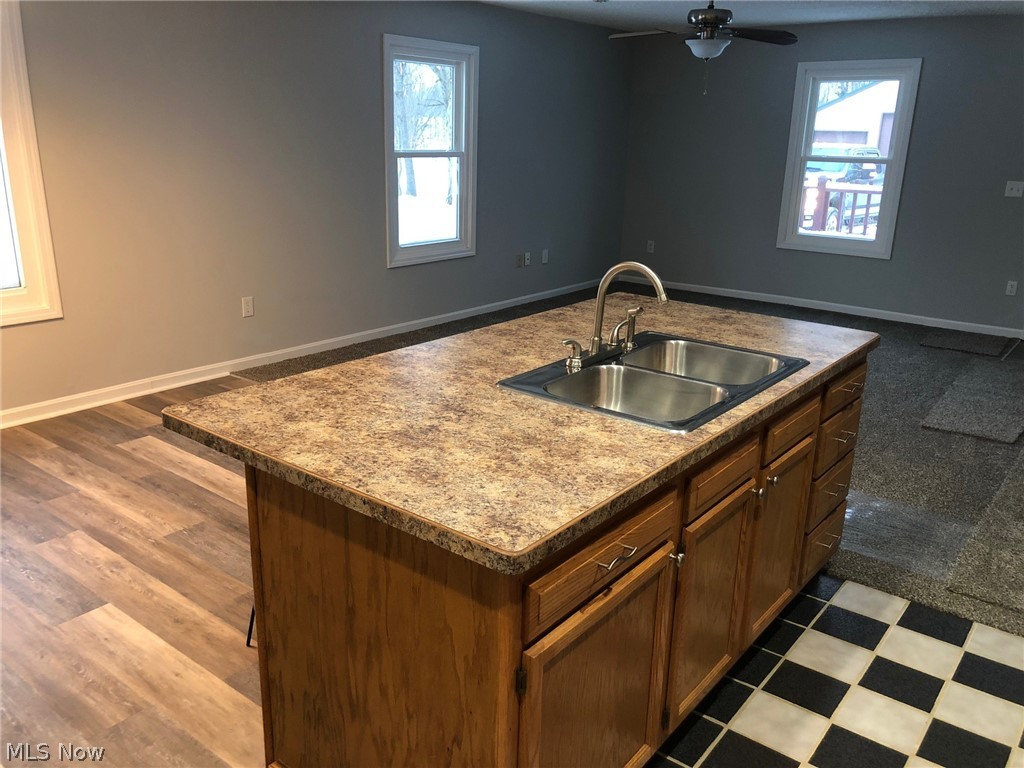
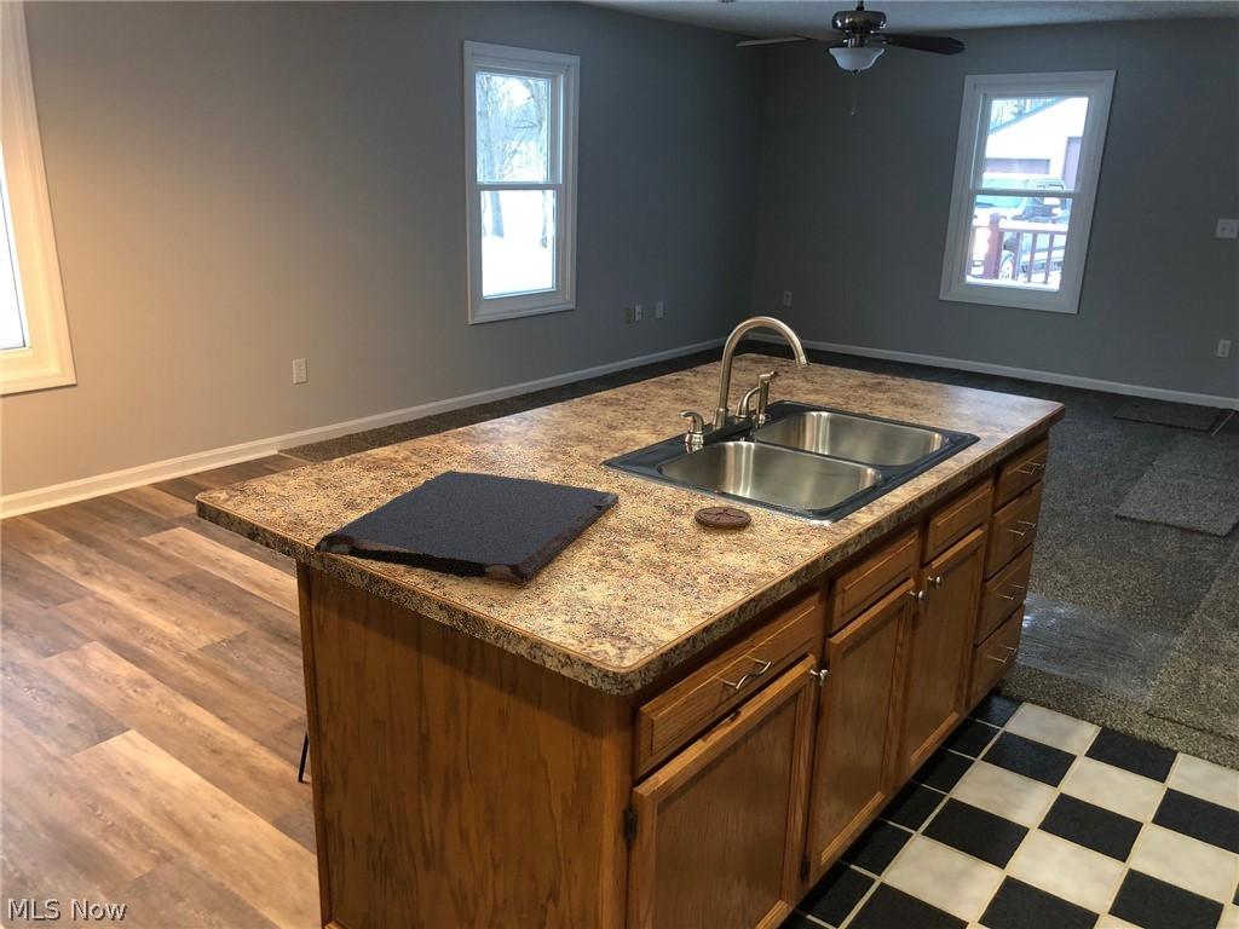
+ coaster (722, 517)
+ cutting board (479, 517)
